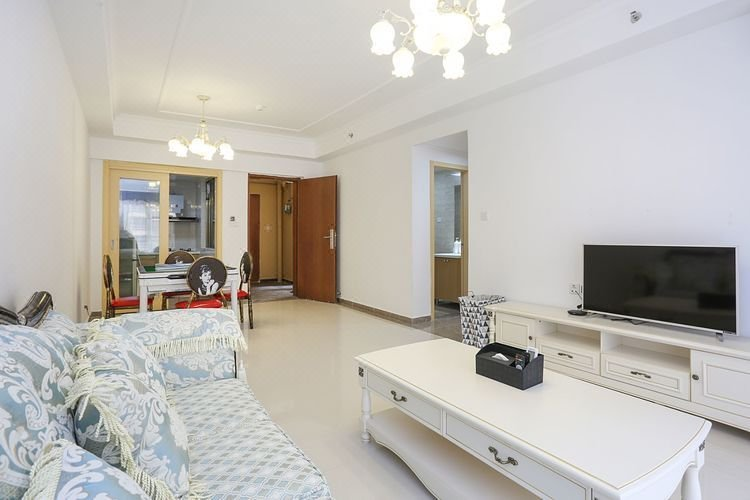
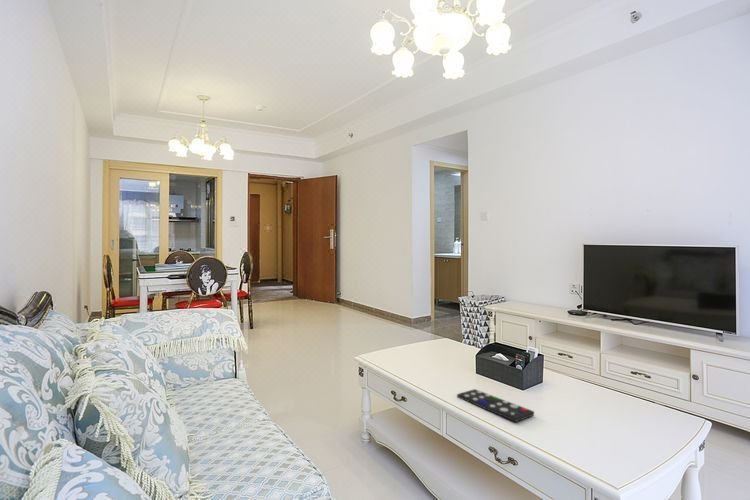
+ remote control (493, 403)
